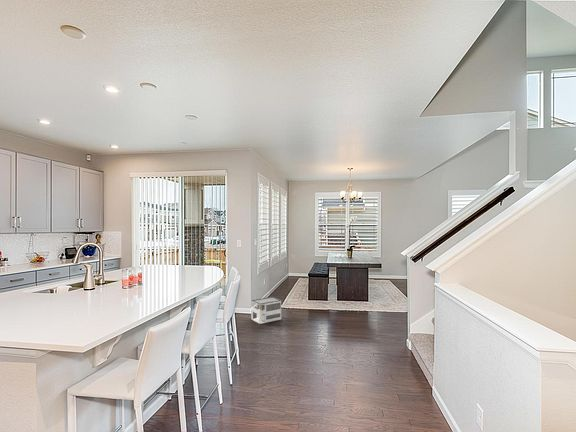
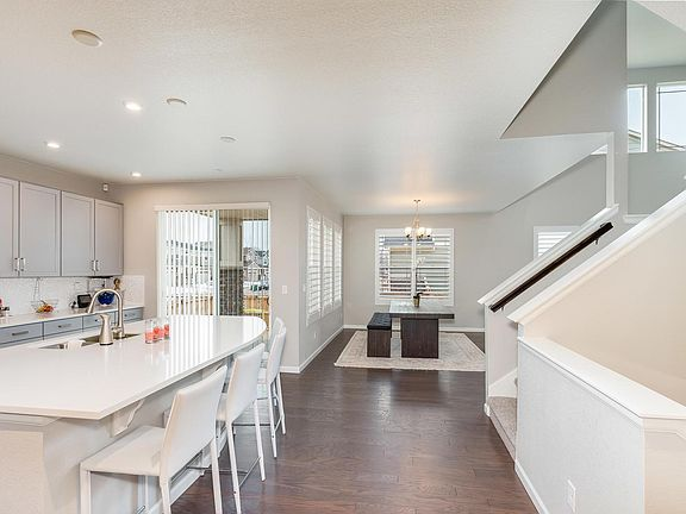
- architectural model (266, 309)
